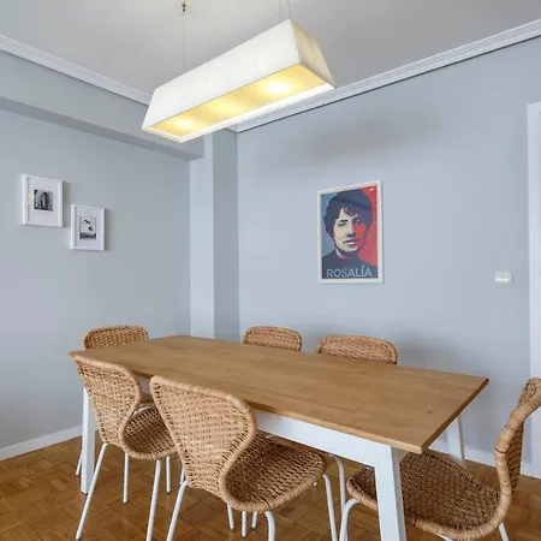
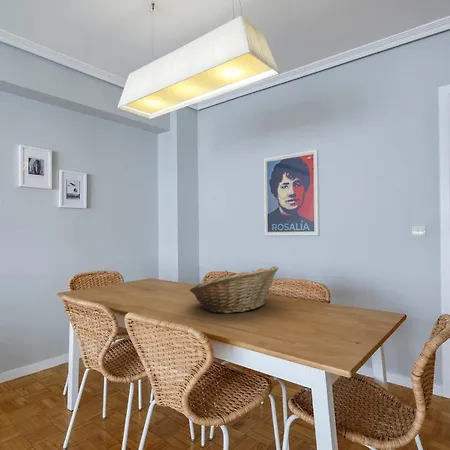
+ fruit basket (236, 286)
